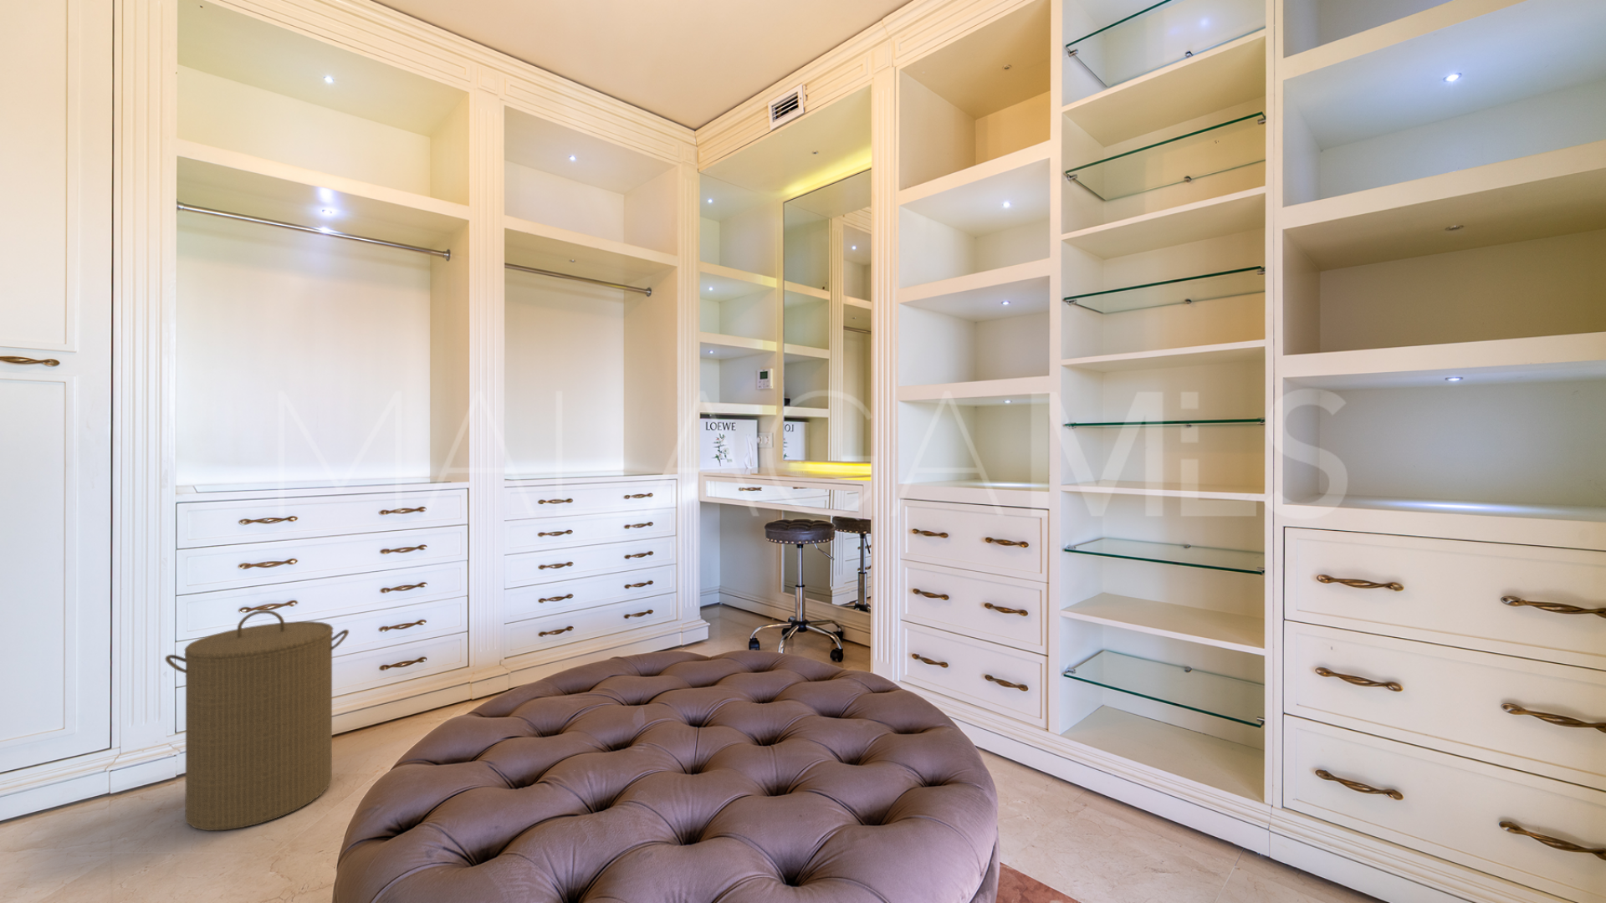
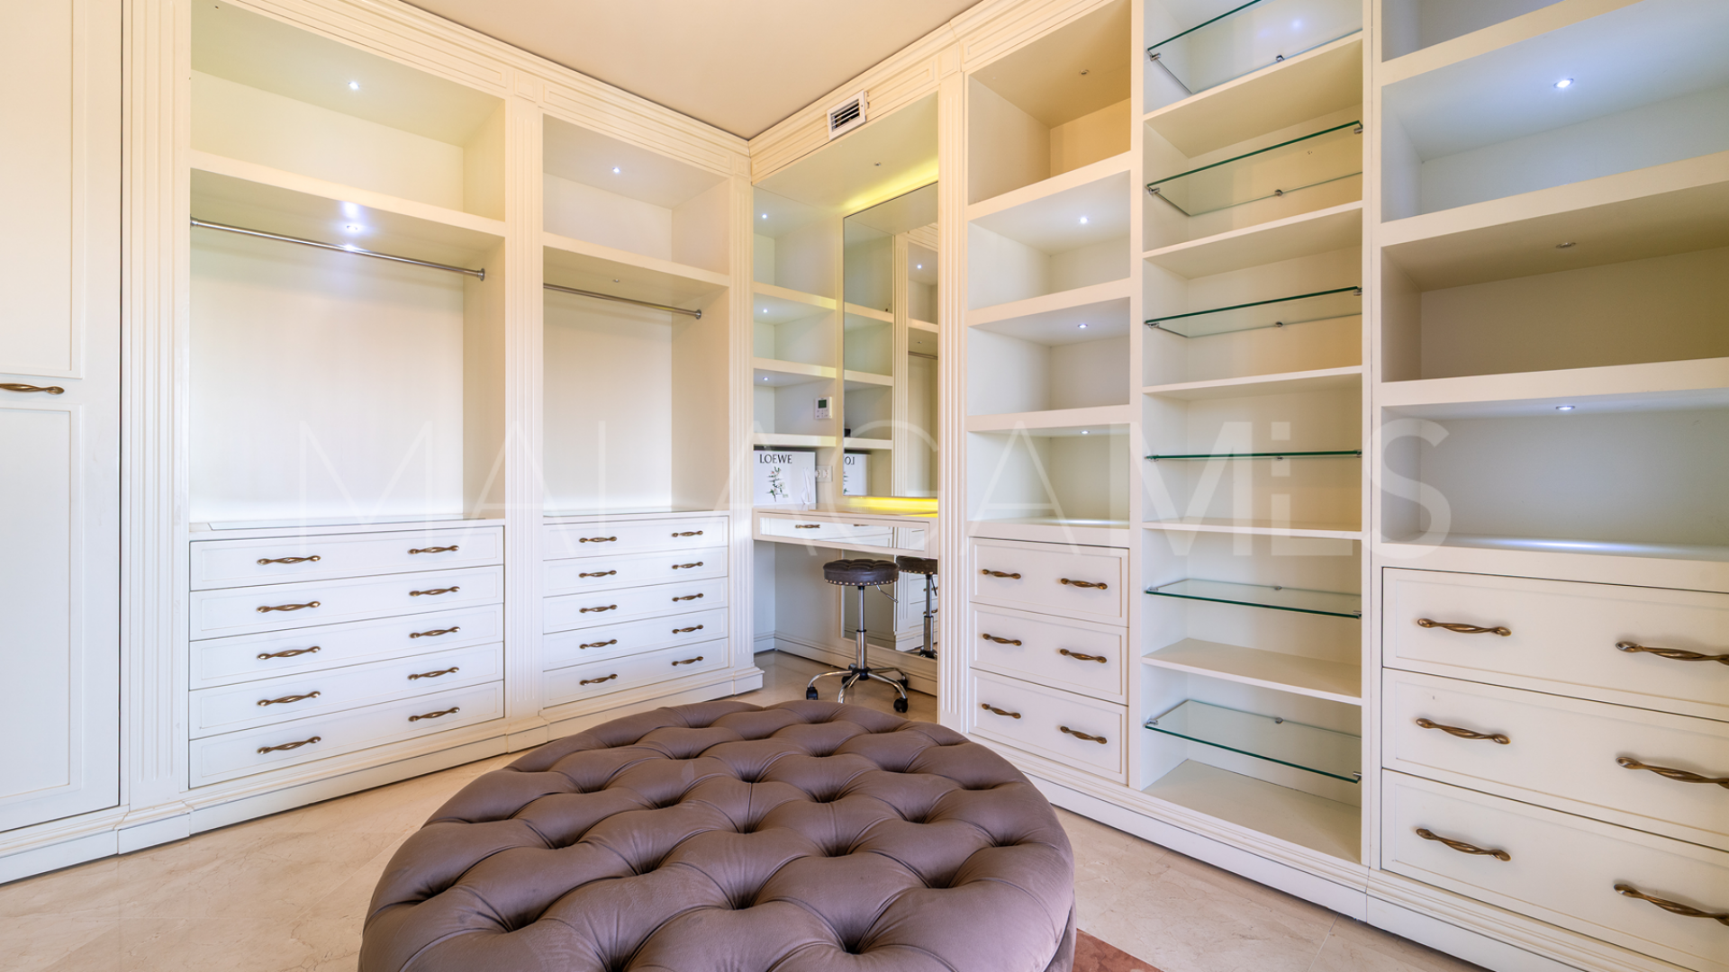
- laundry hamper (263, 705)
